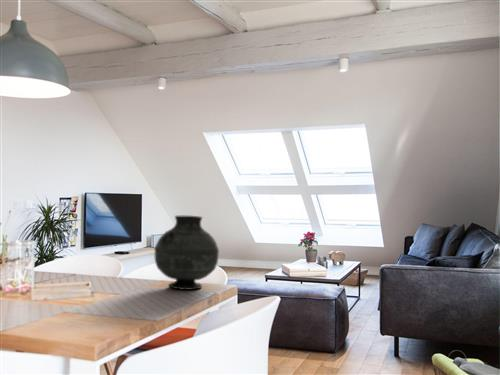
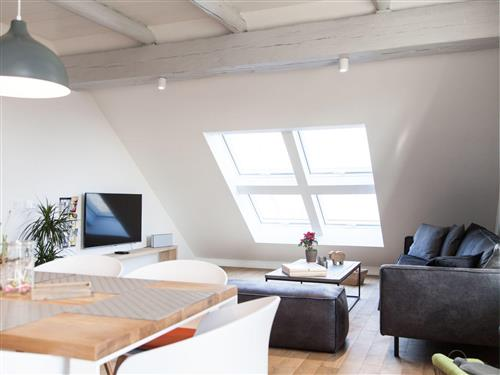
- vase (186, 251)
